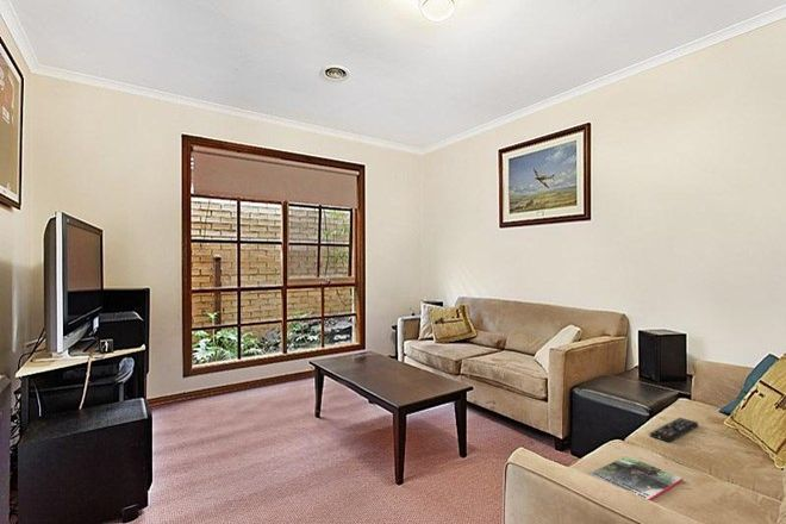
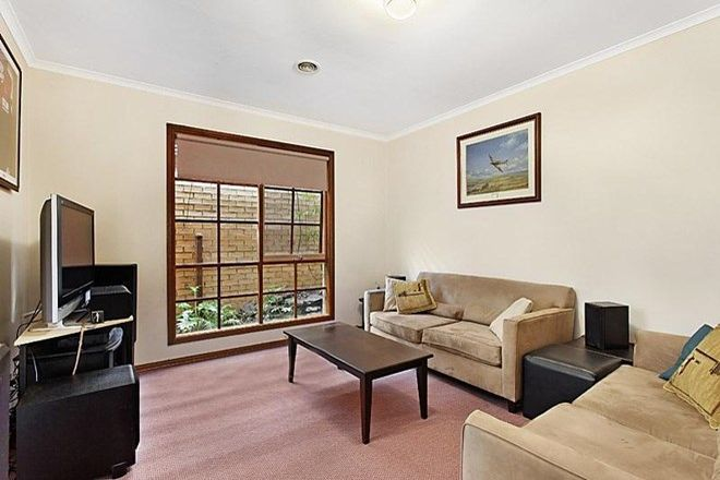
- magazine (634, 478)
- remote control (674, 429)
